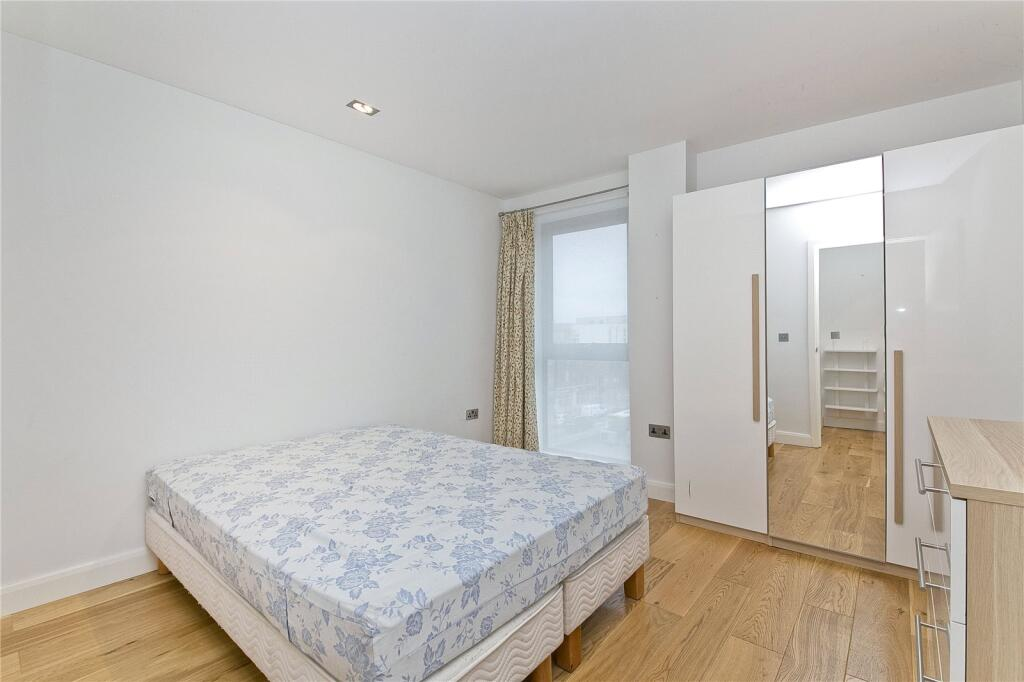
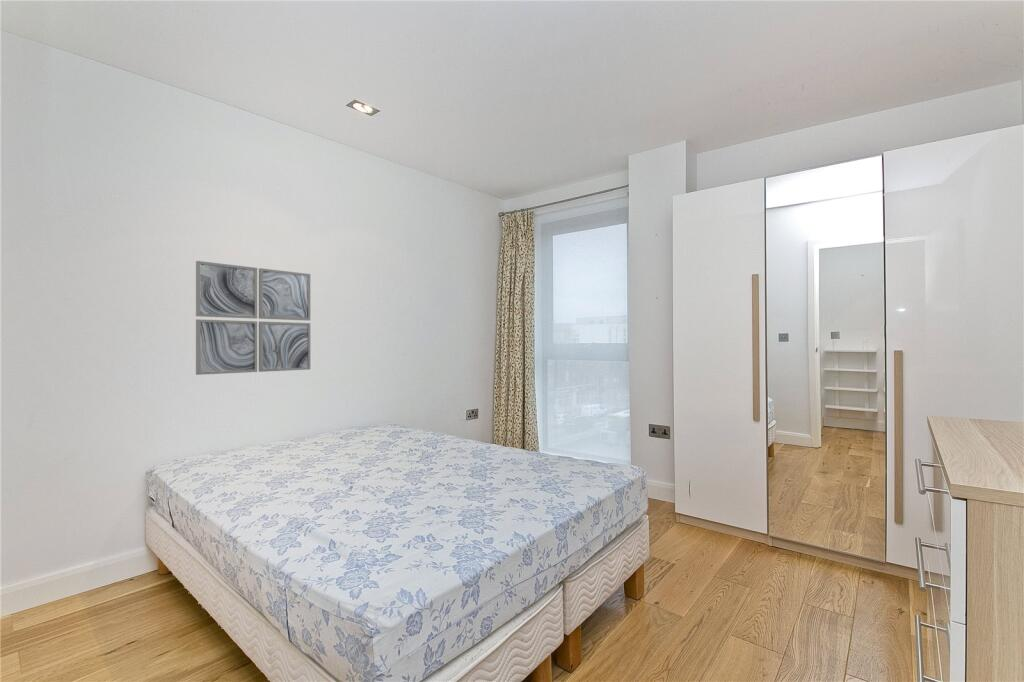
+ wall art (256, 321)
